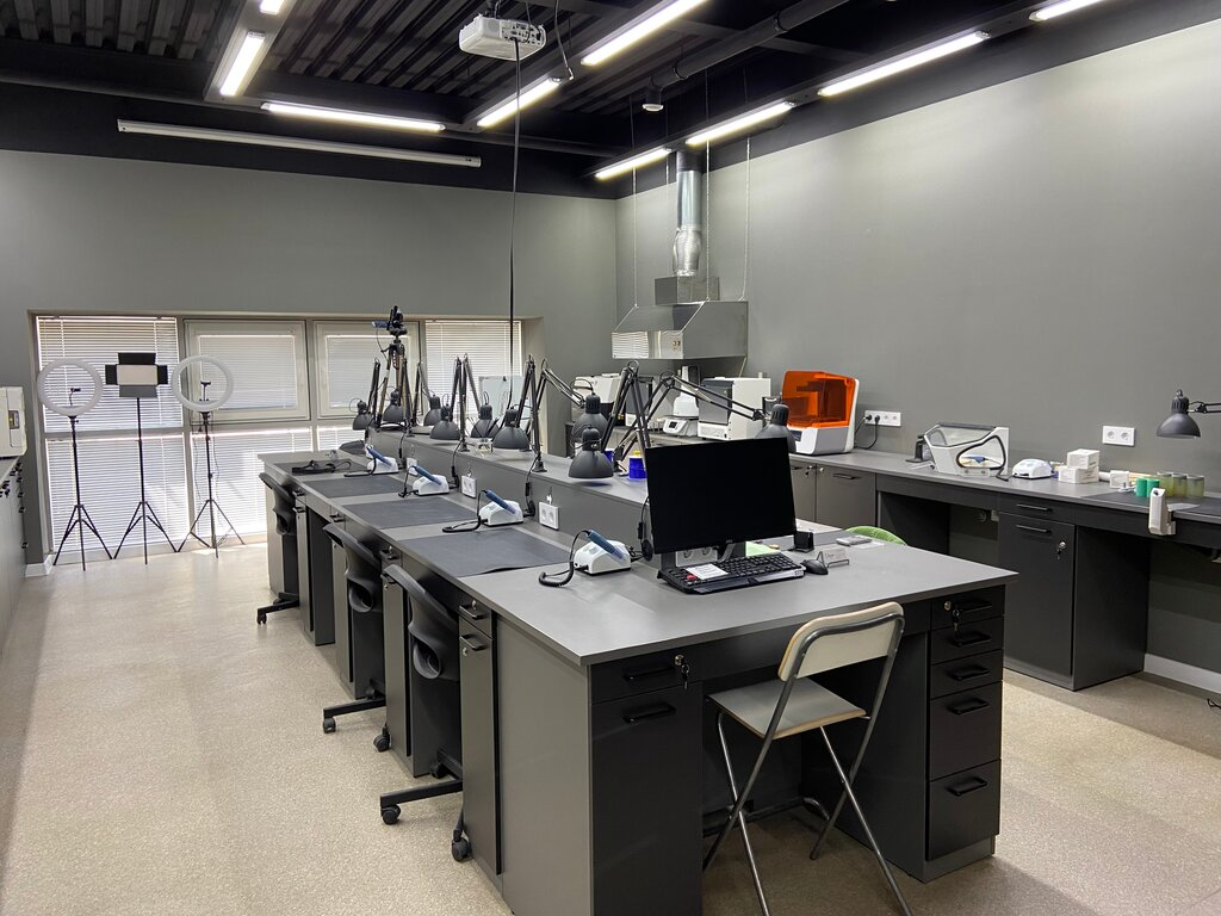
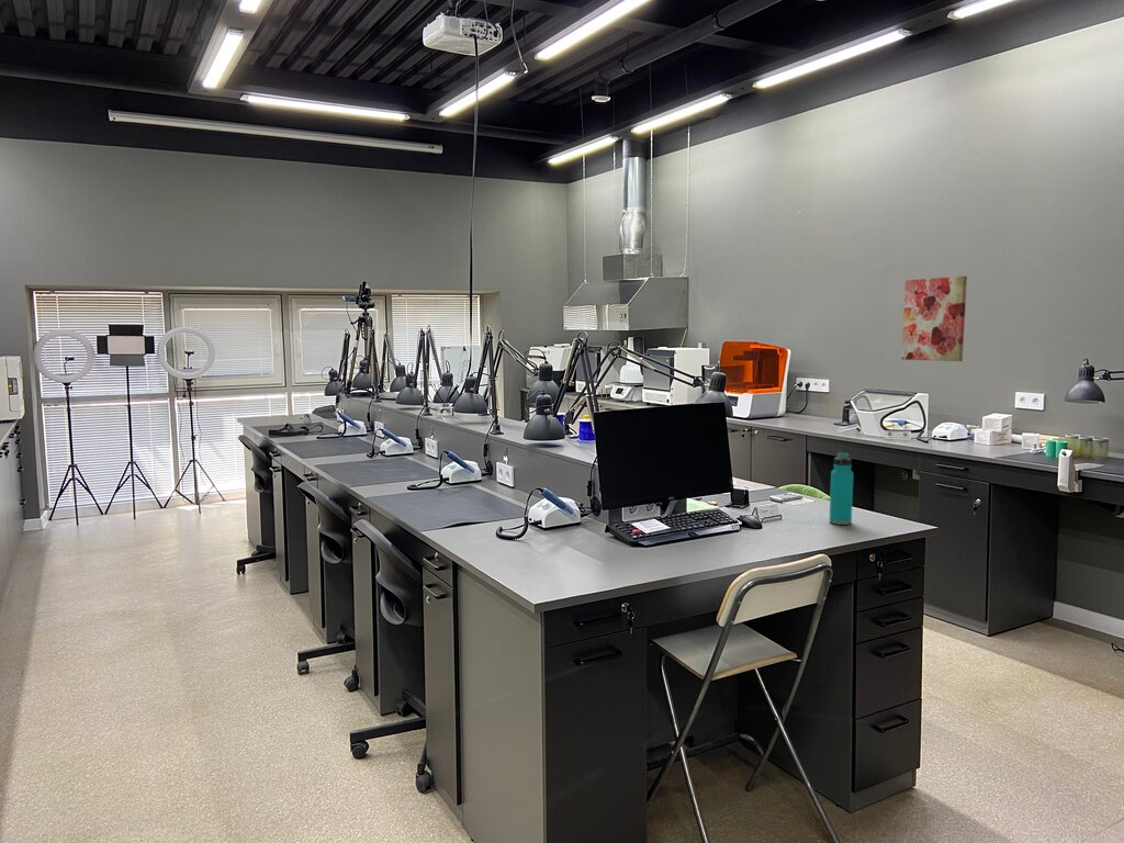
+ wall art (933, 319)
+ water bottle (841, 487)
